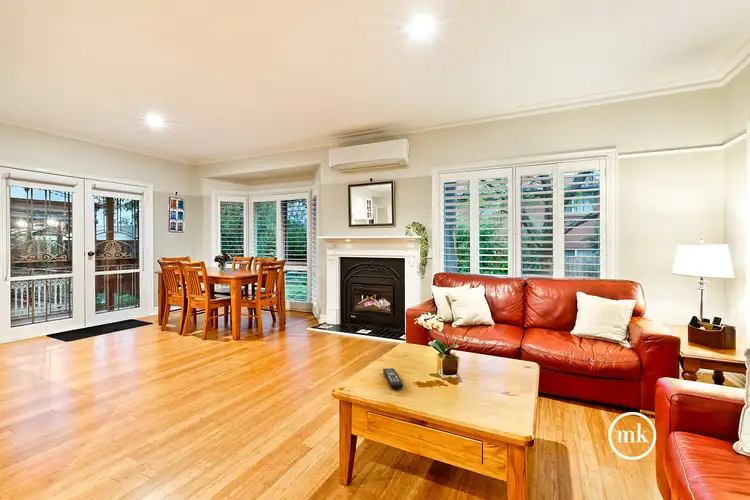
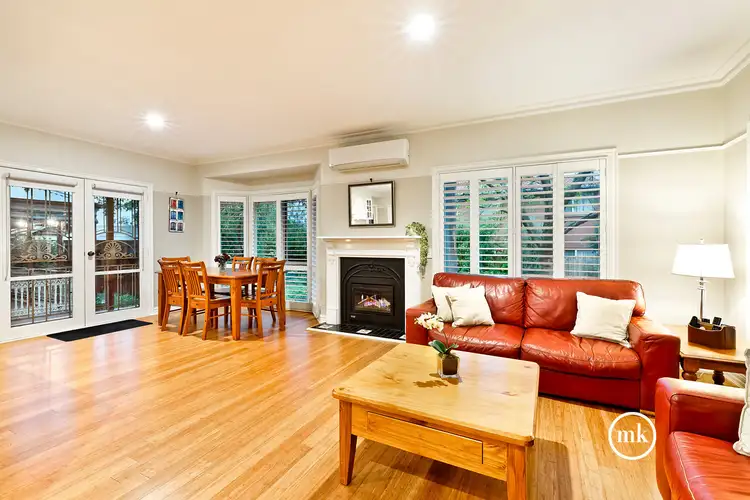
- remote control (392, 377)
